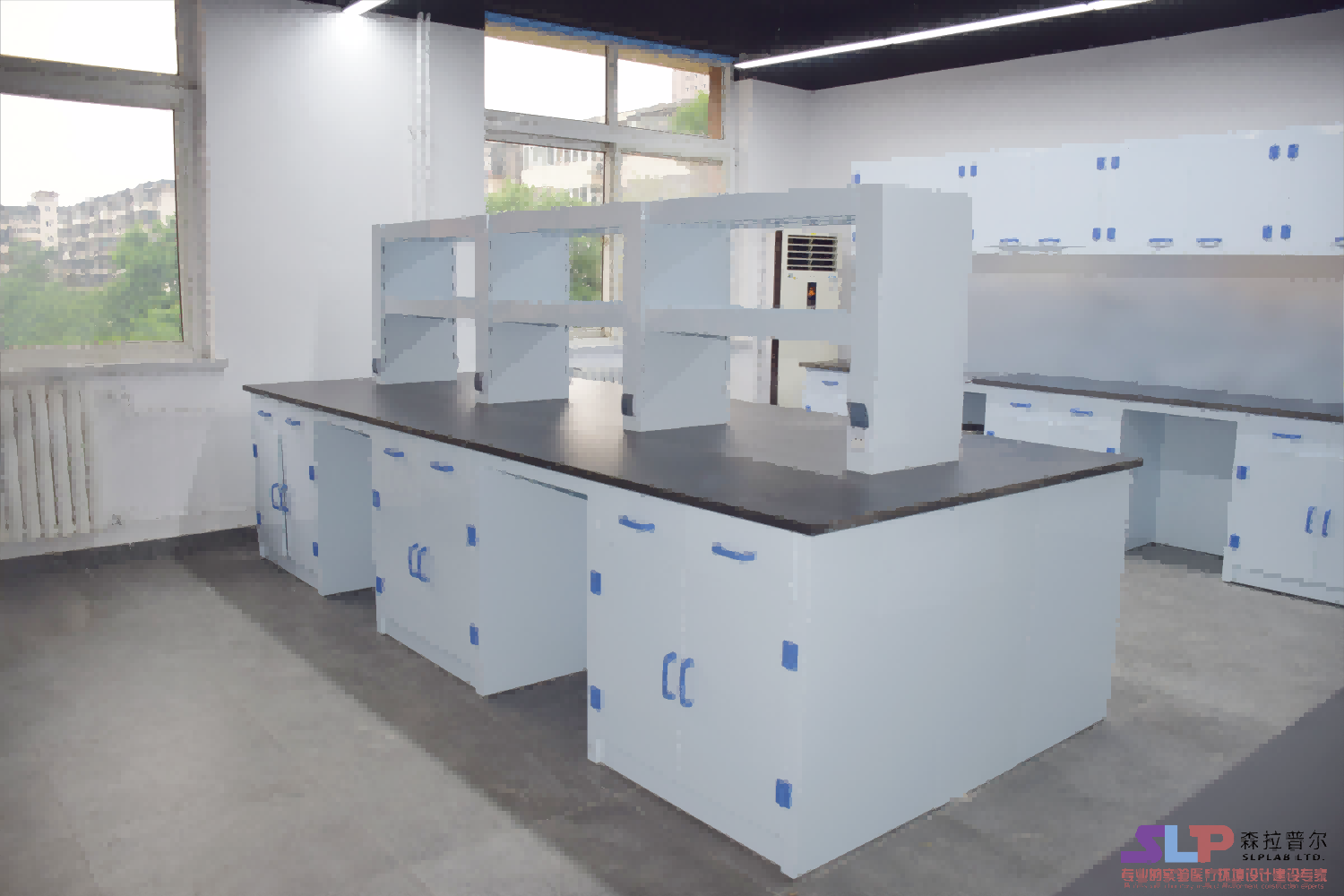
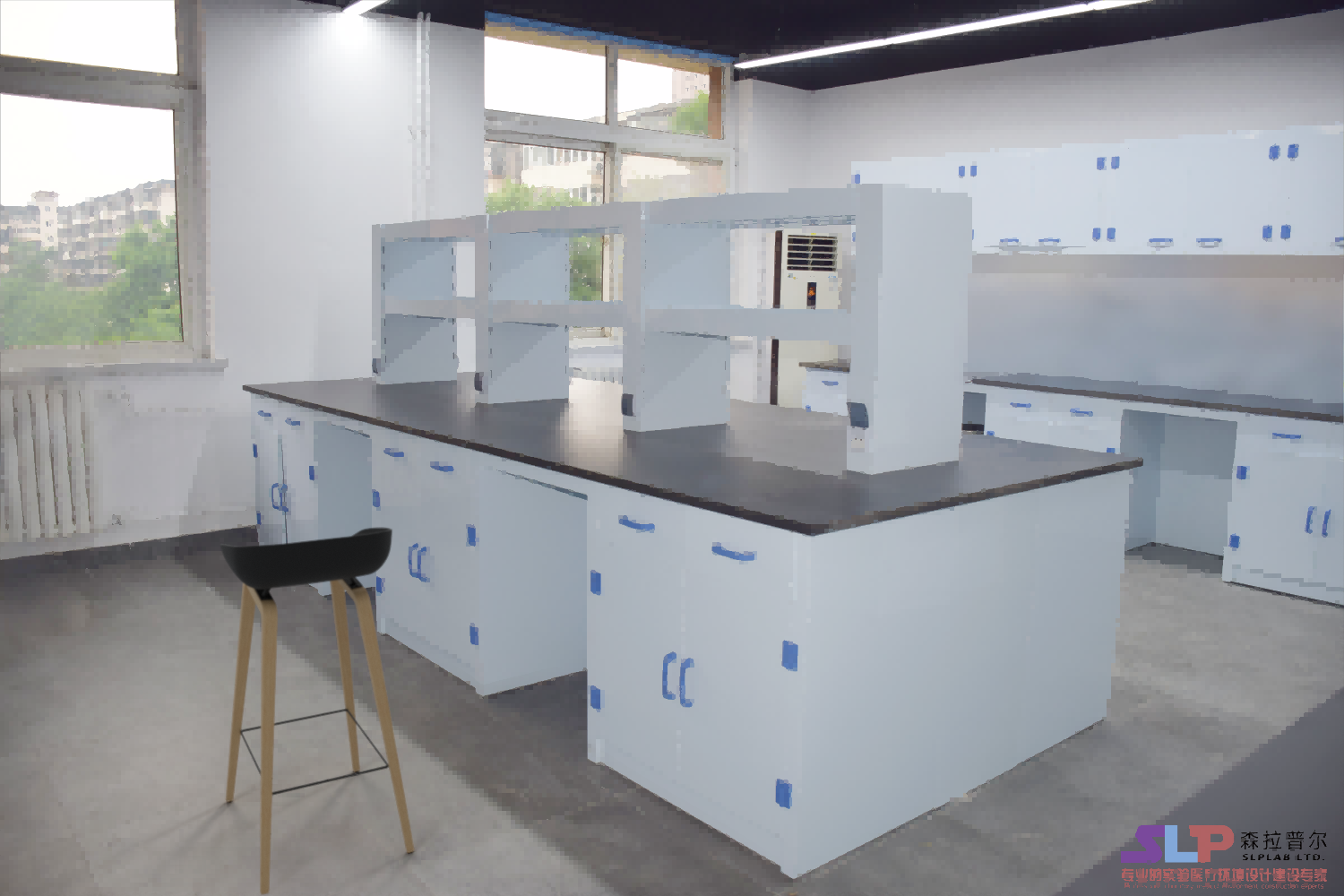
+ stool (340, 673)
